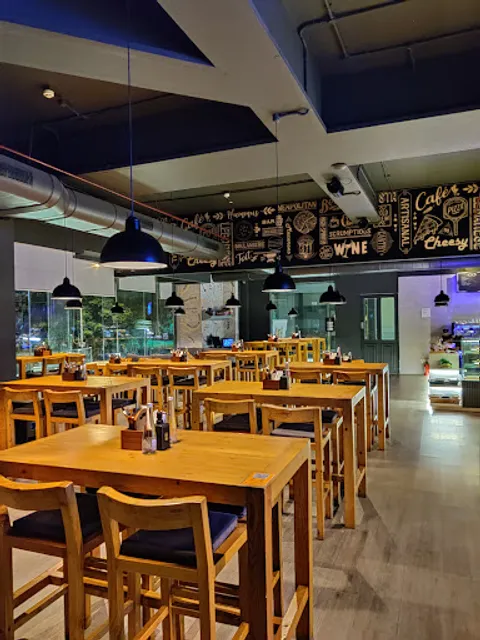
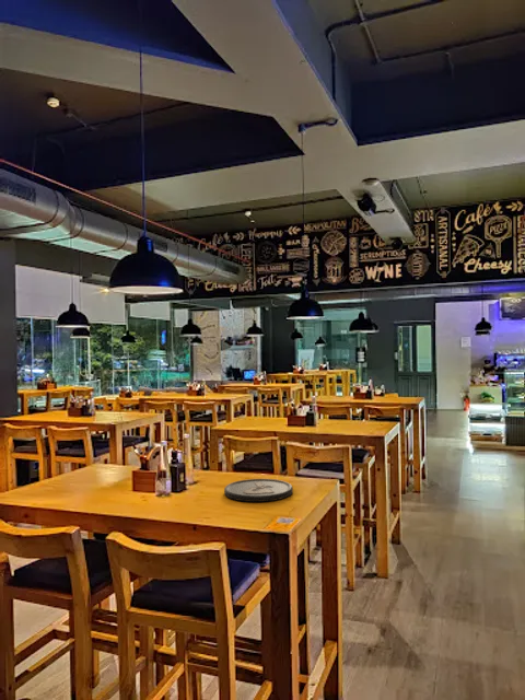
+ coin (258, 489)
